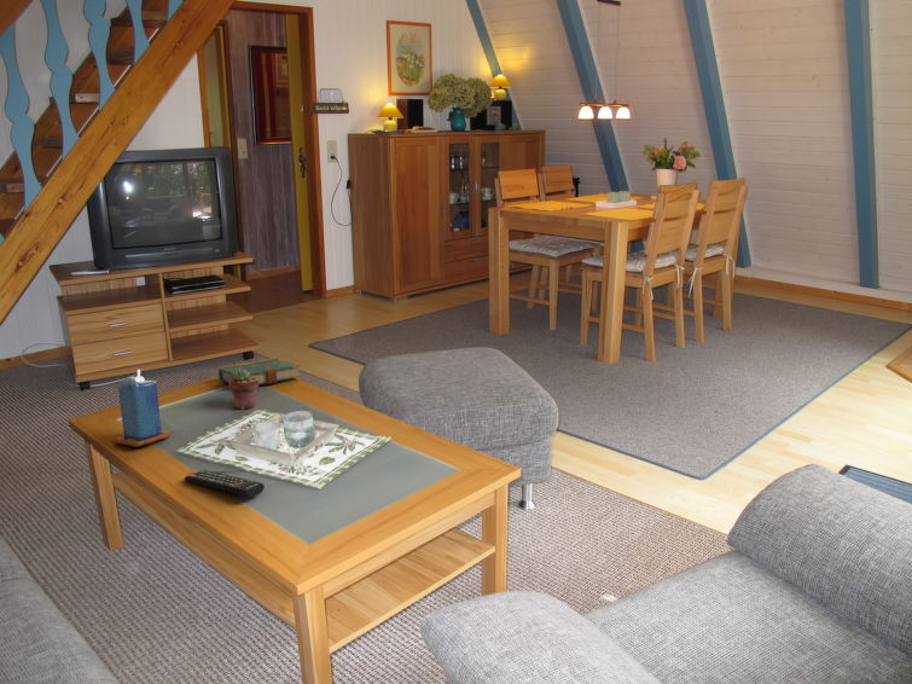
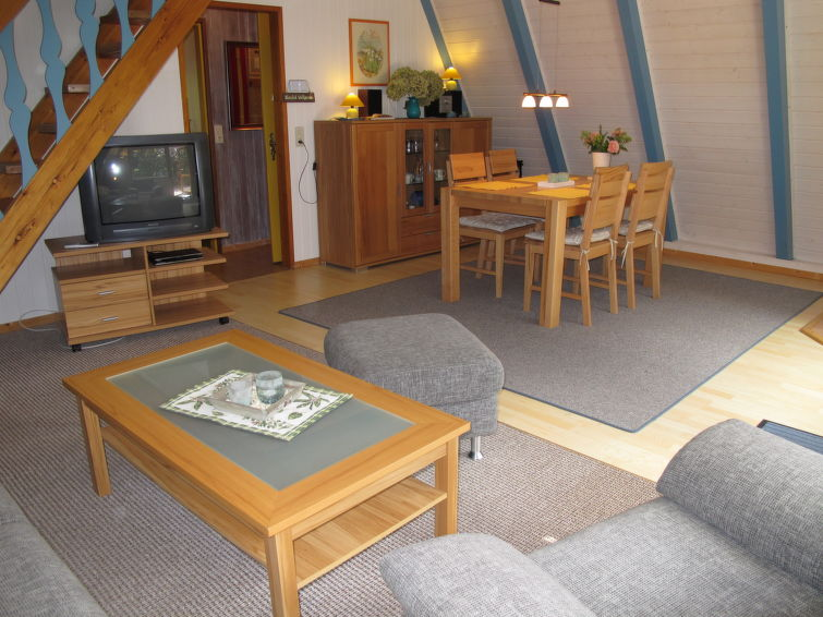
- potted succulent (243, 387)
- remote control (223, 482)
- book (257, 372)
- candle (138, 405)
